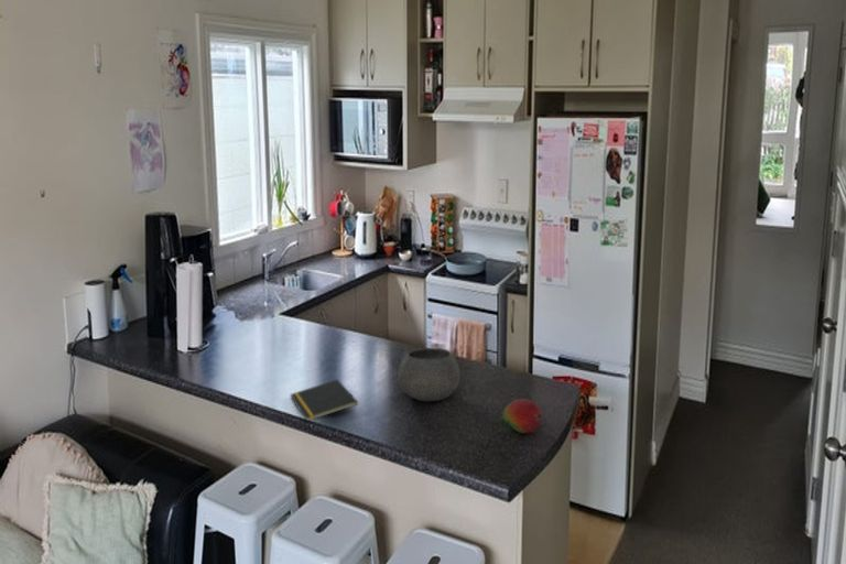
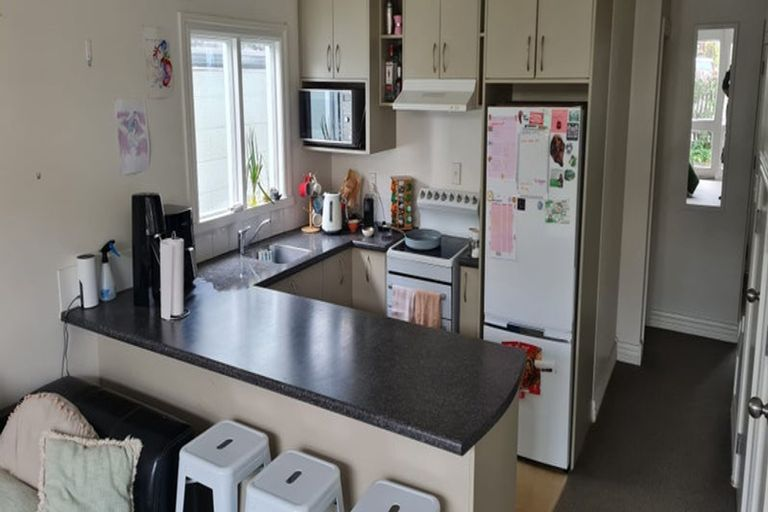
- bowl (429, 375)
- fruit (521, 415)
- notepad (323, 399)
